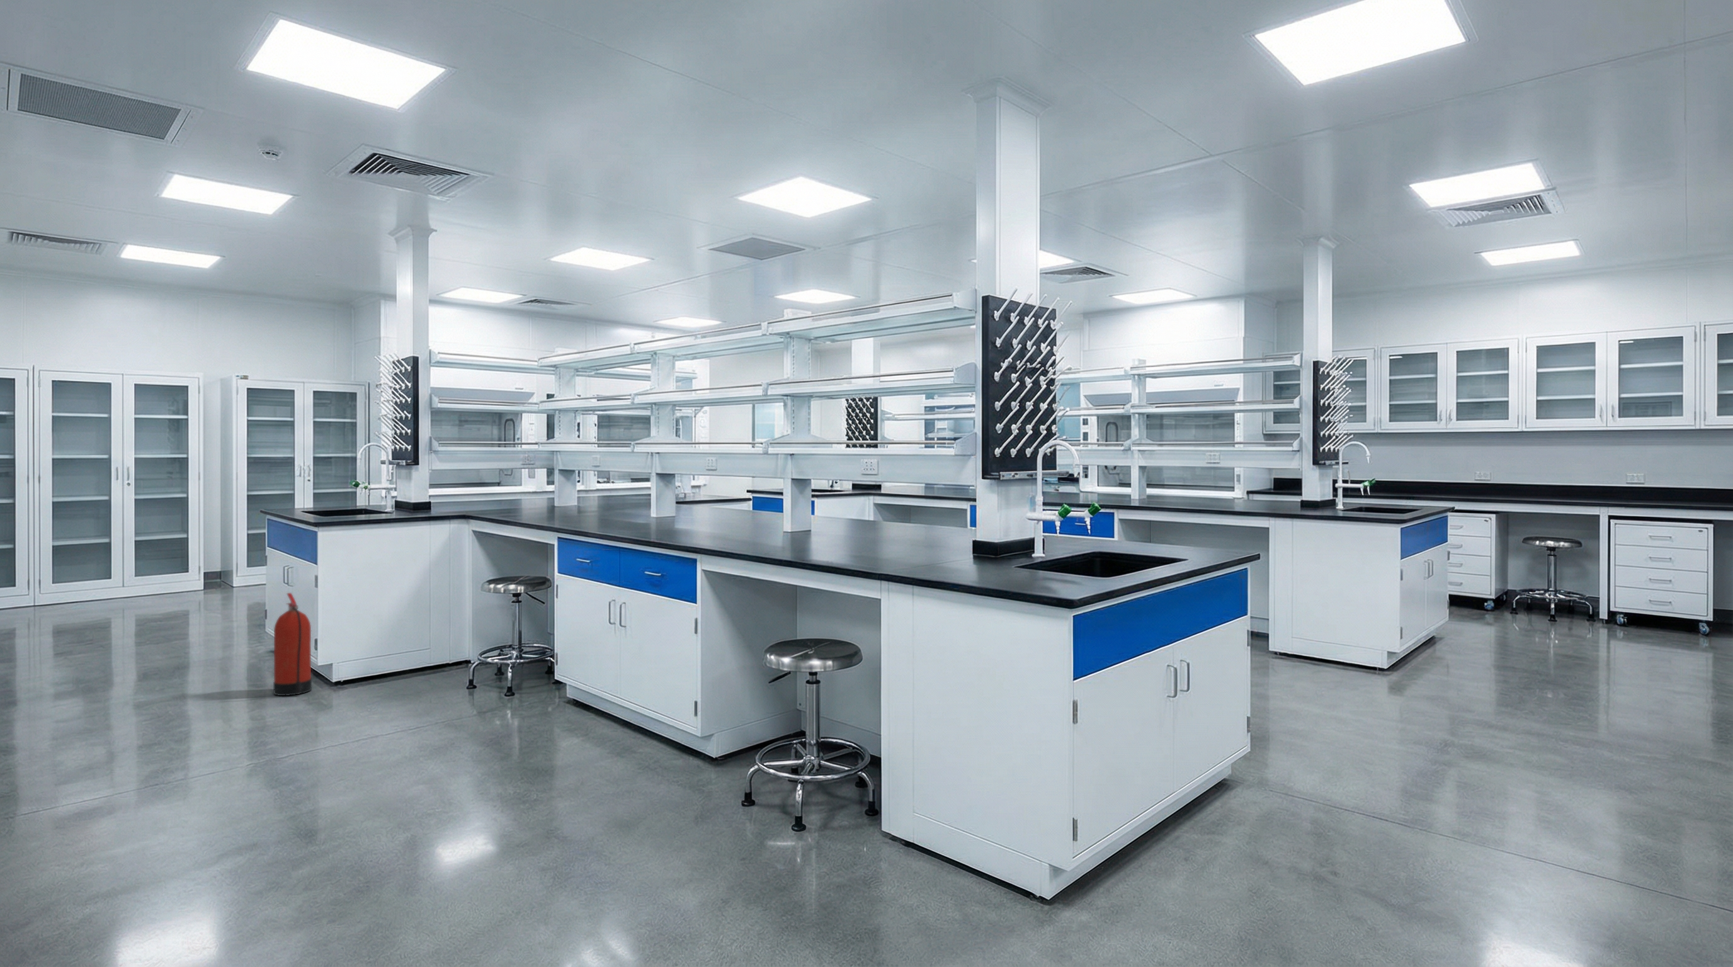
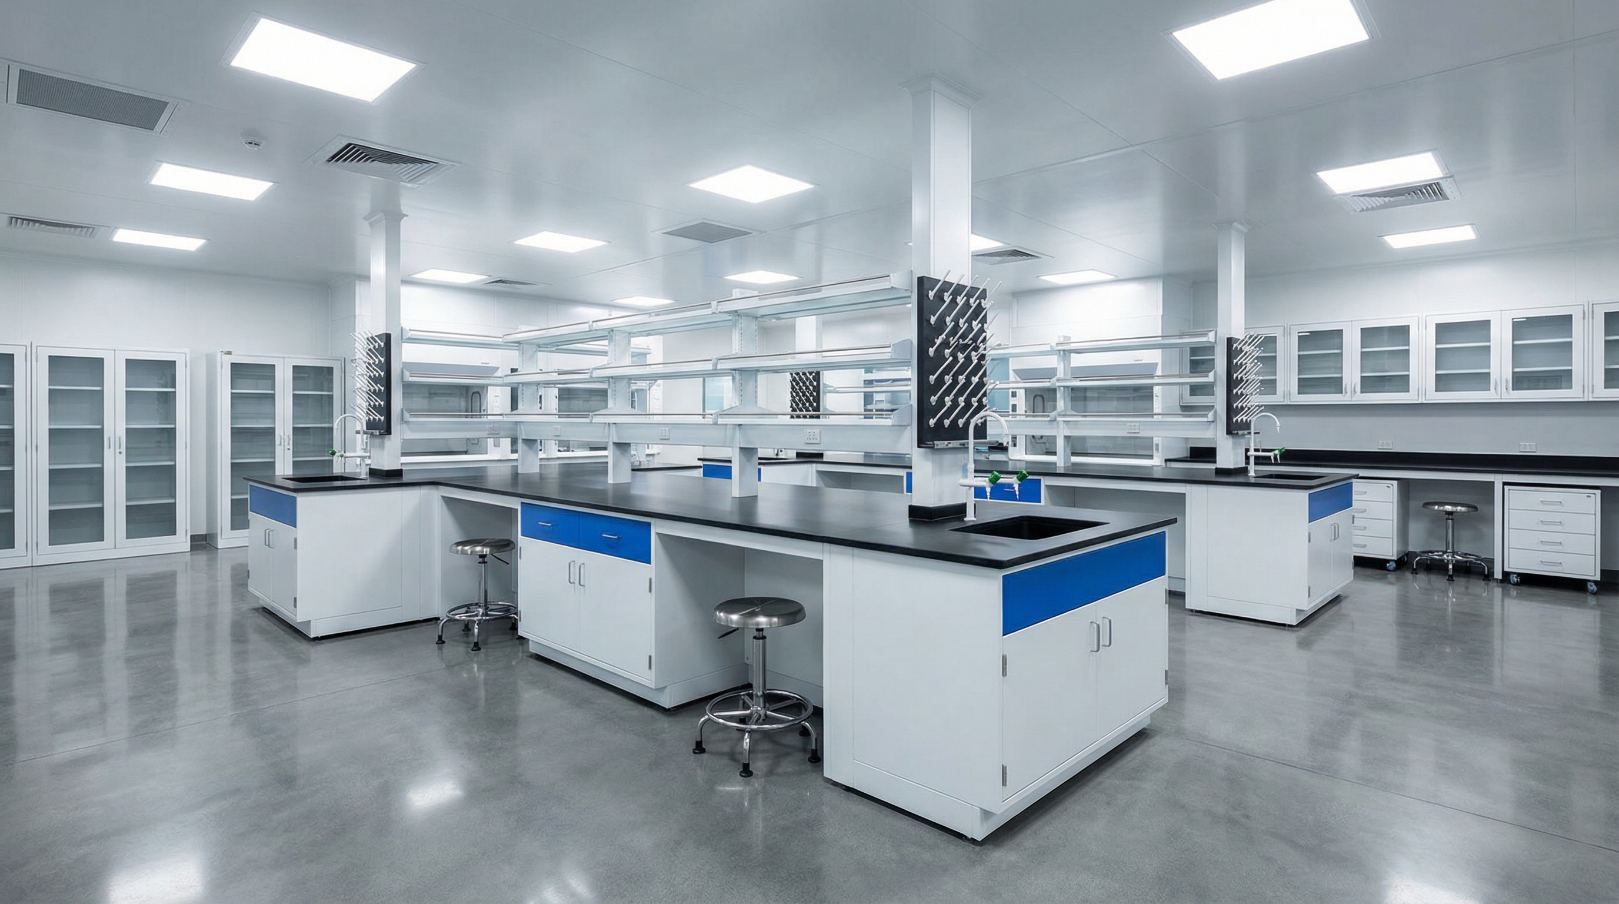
- fire extinguisher (294, 643)
